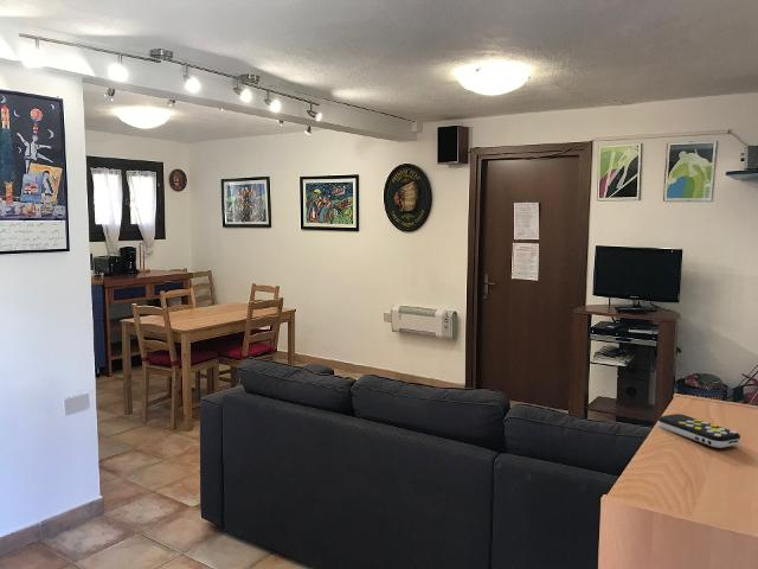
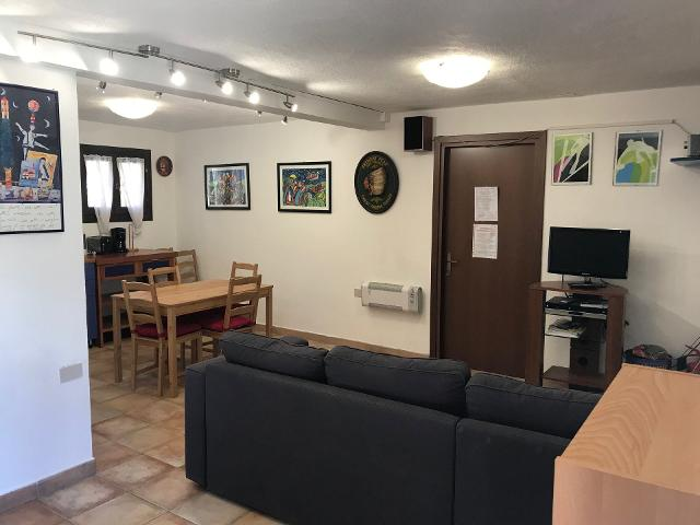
- remote control (696, 429)
